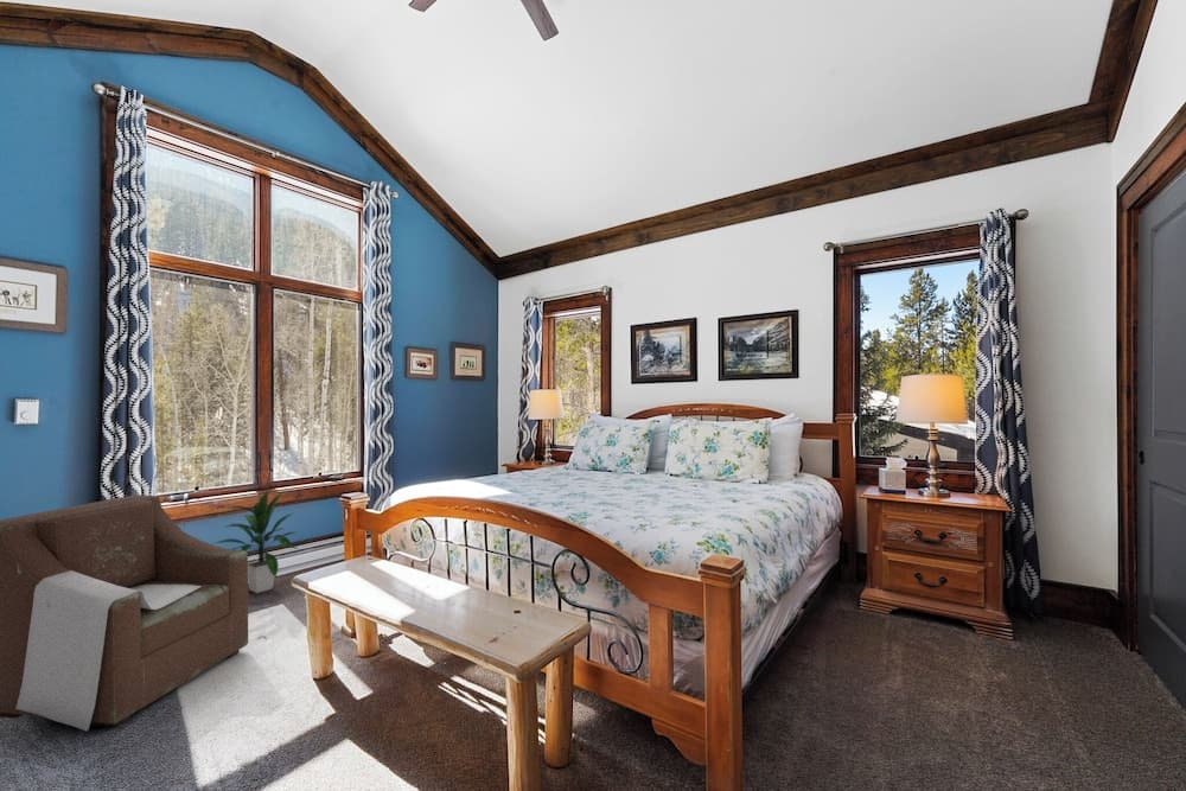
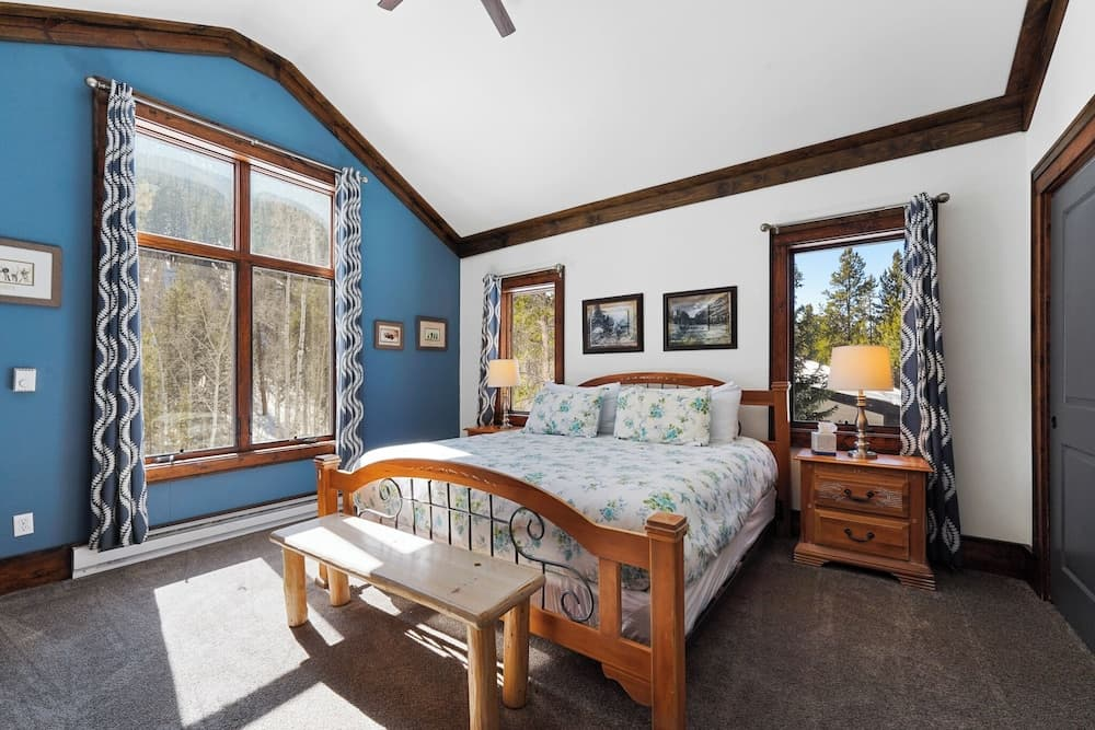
- indoor plant (260, 541)
- armchair (126, 594)
